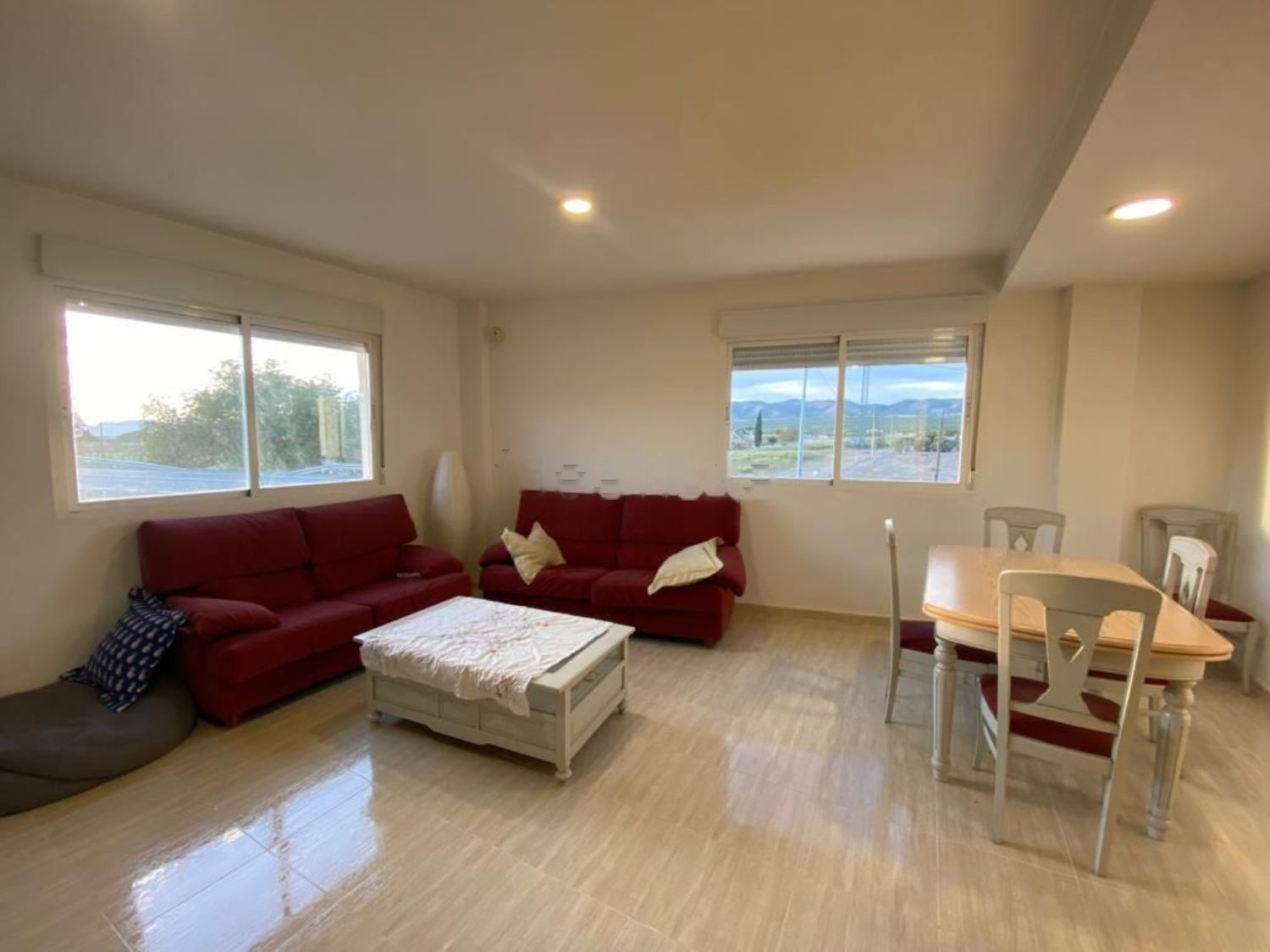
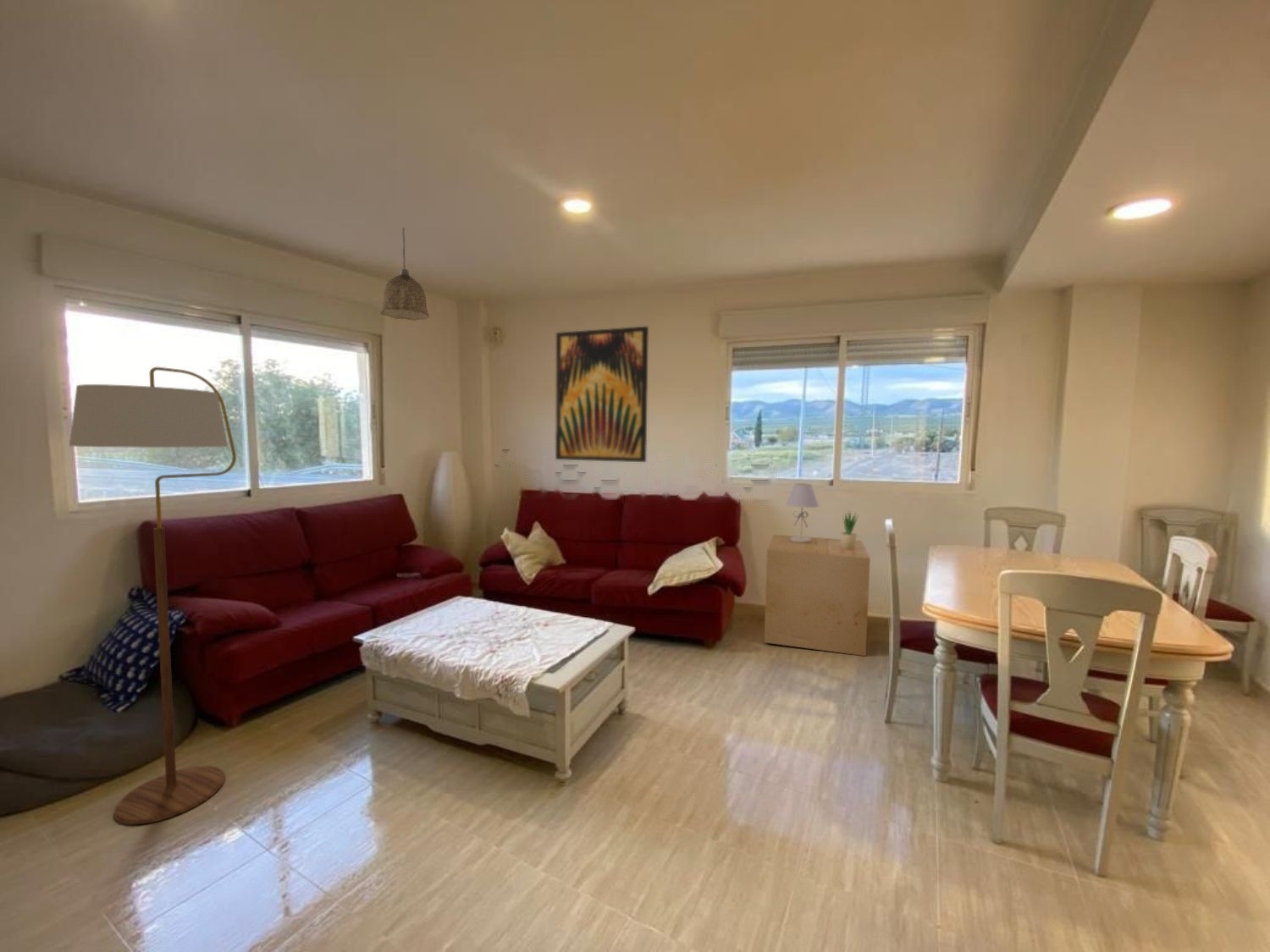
+ cardboard box (814, 589)
+ potted plant (849, 527)
+ pendant lamp (404, 272)
+ floor lamp (166, 584)
+ wall art (599, 395)
+ table lamp (802, 512)
